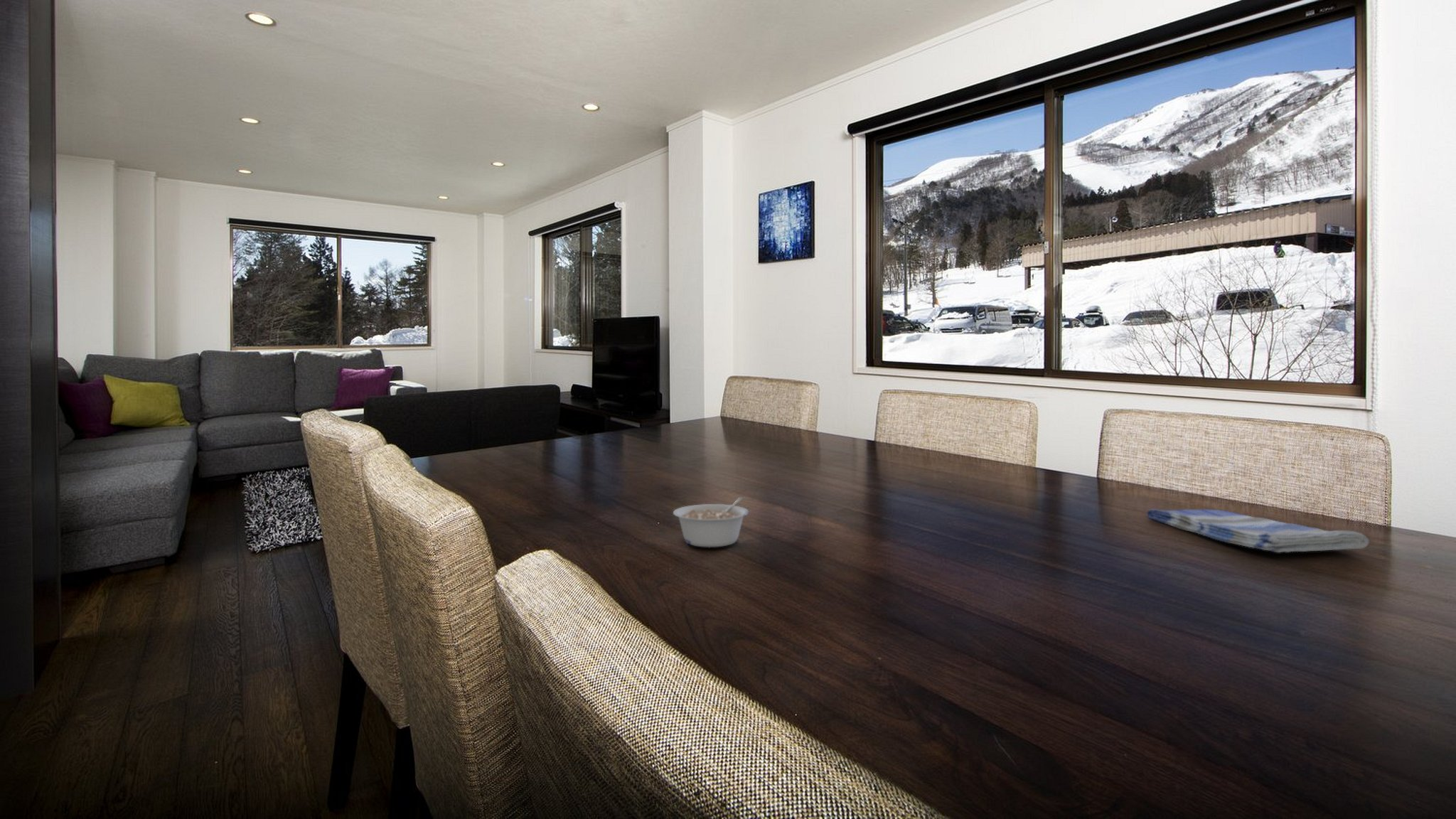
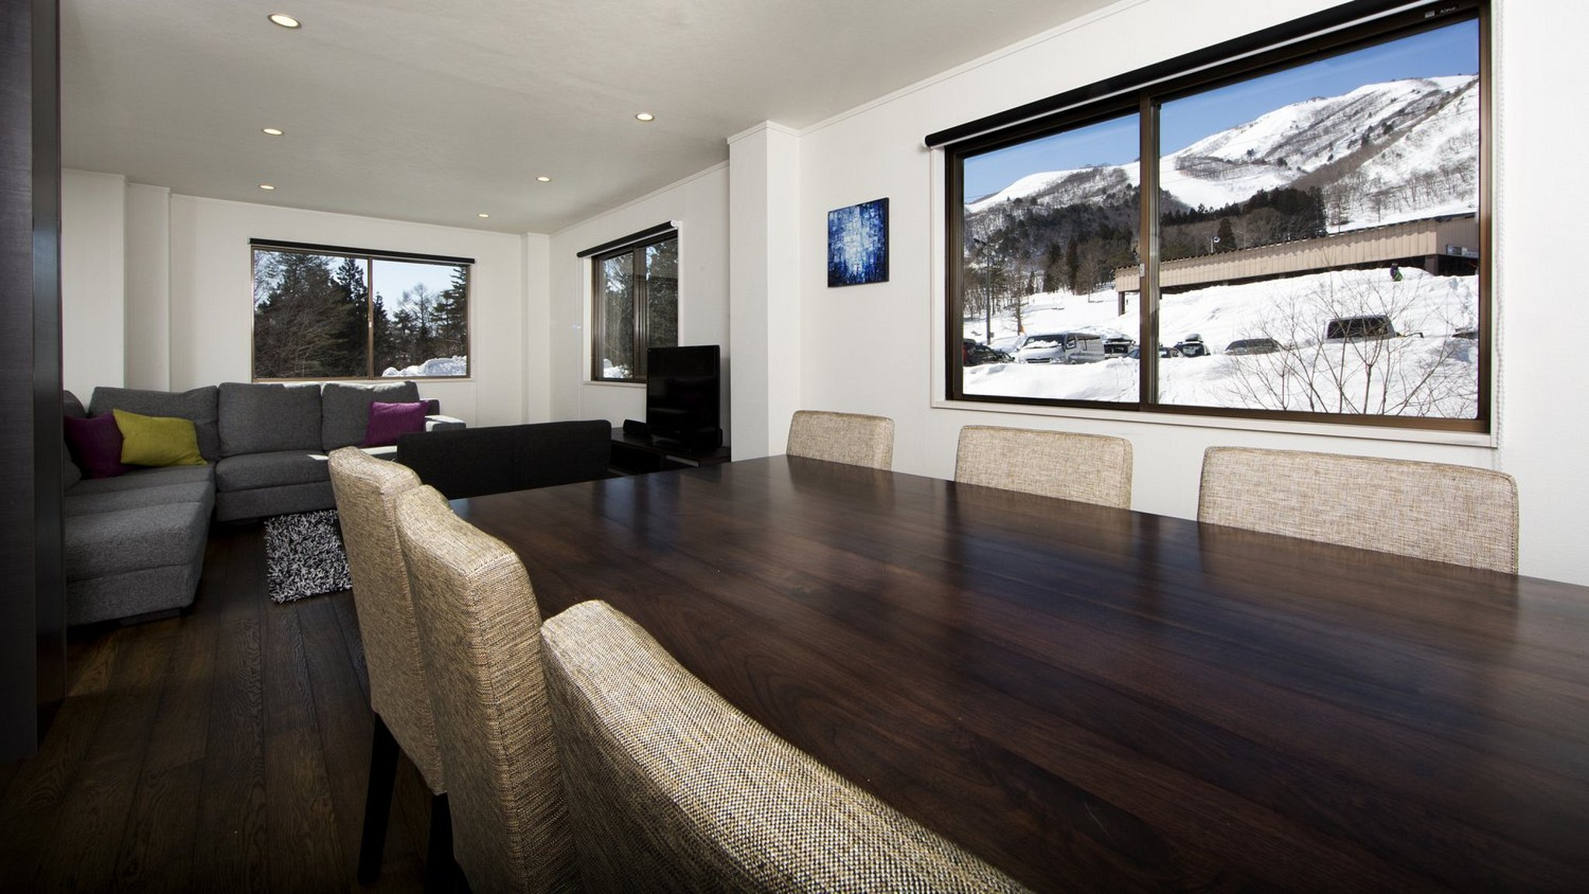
- dish towel (1246, 526)
- legume (711, 522)
